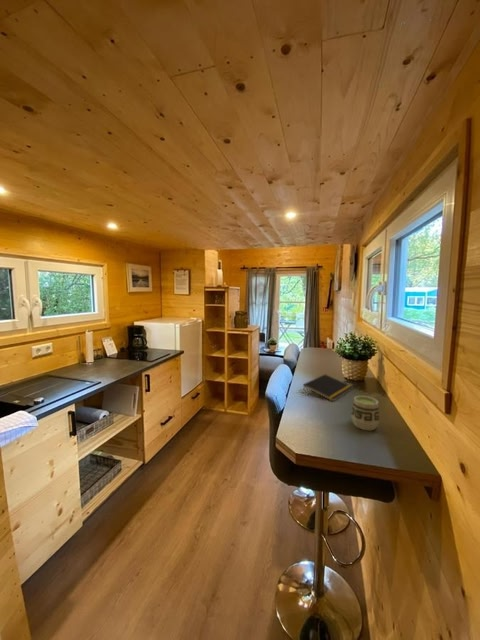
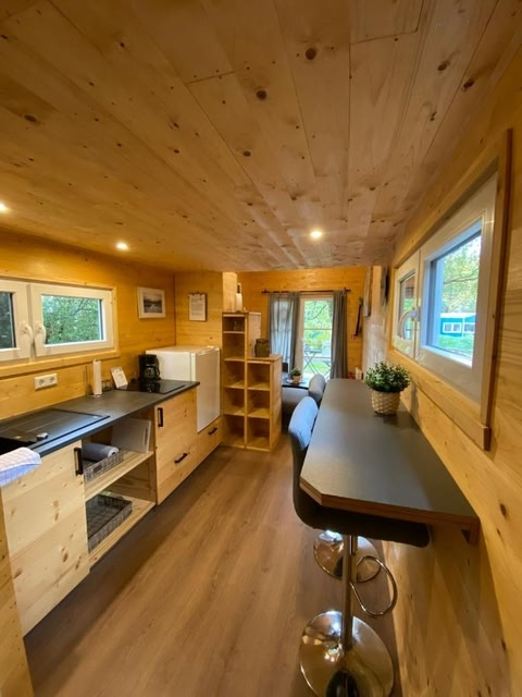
- cup (365, 412)
- notepad (328, 386)
